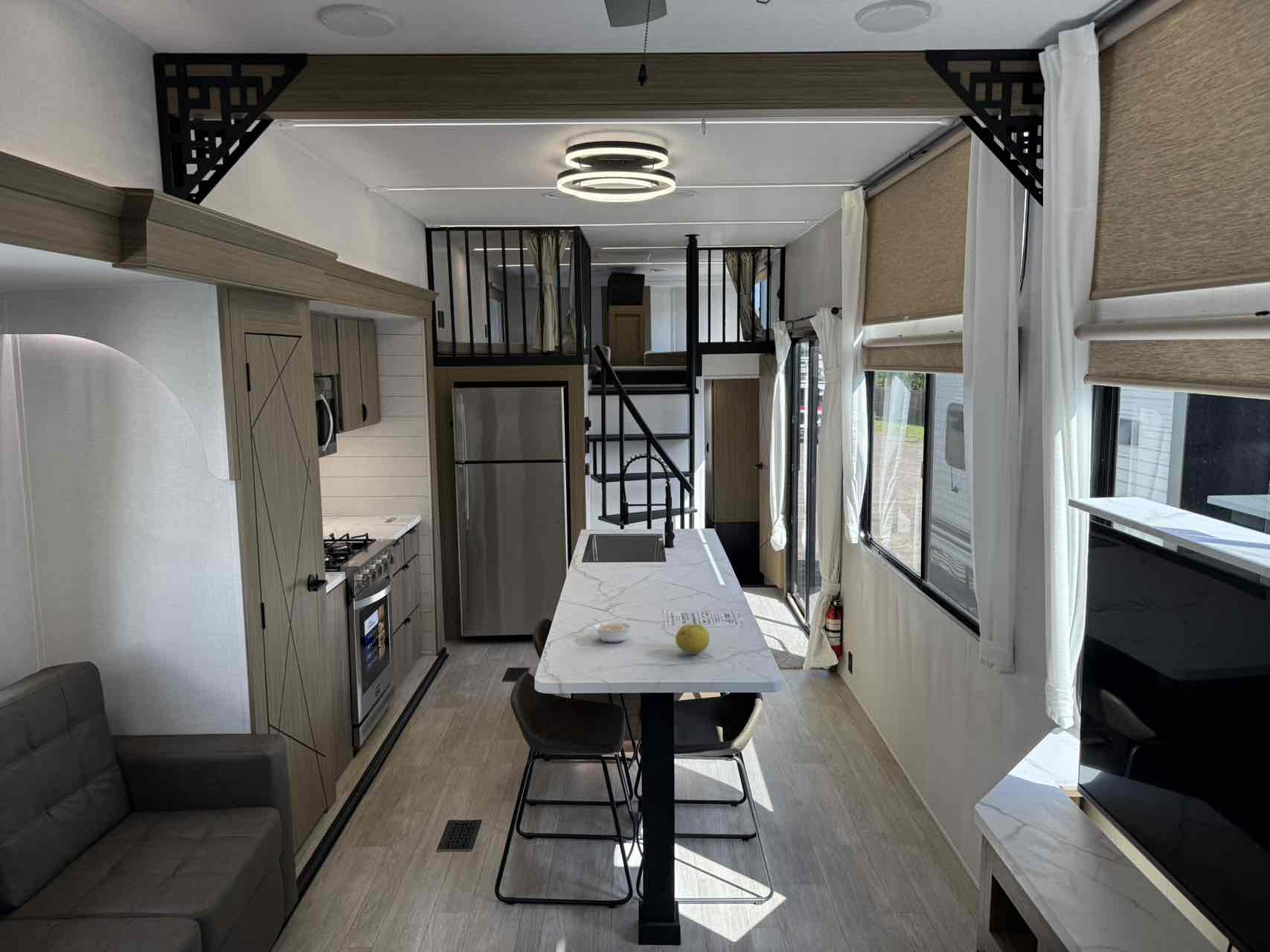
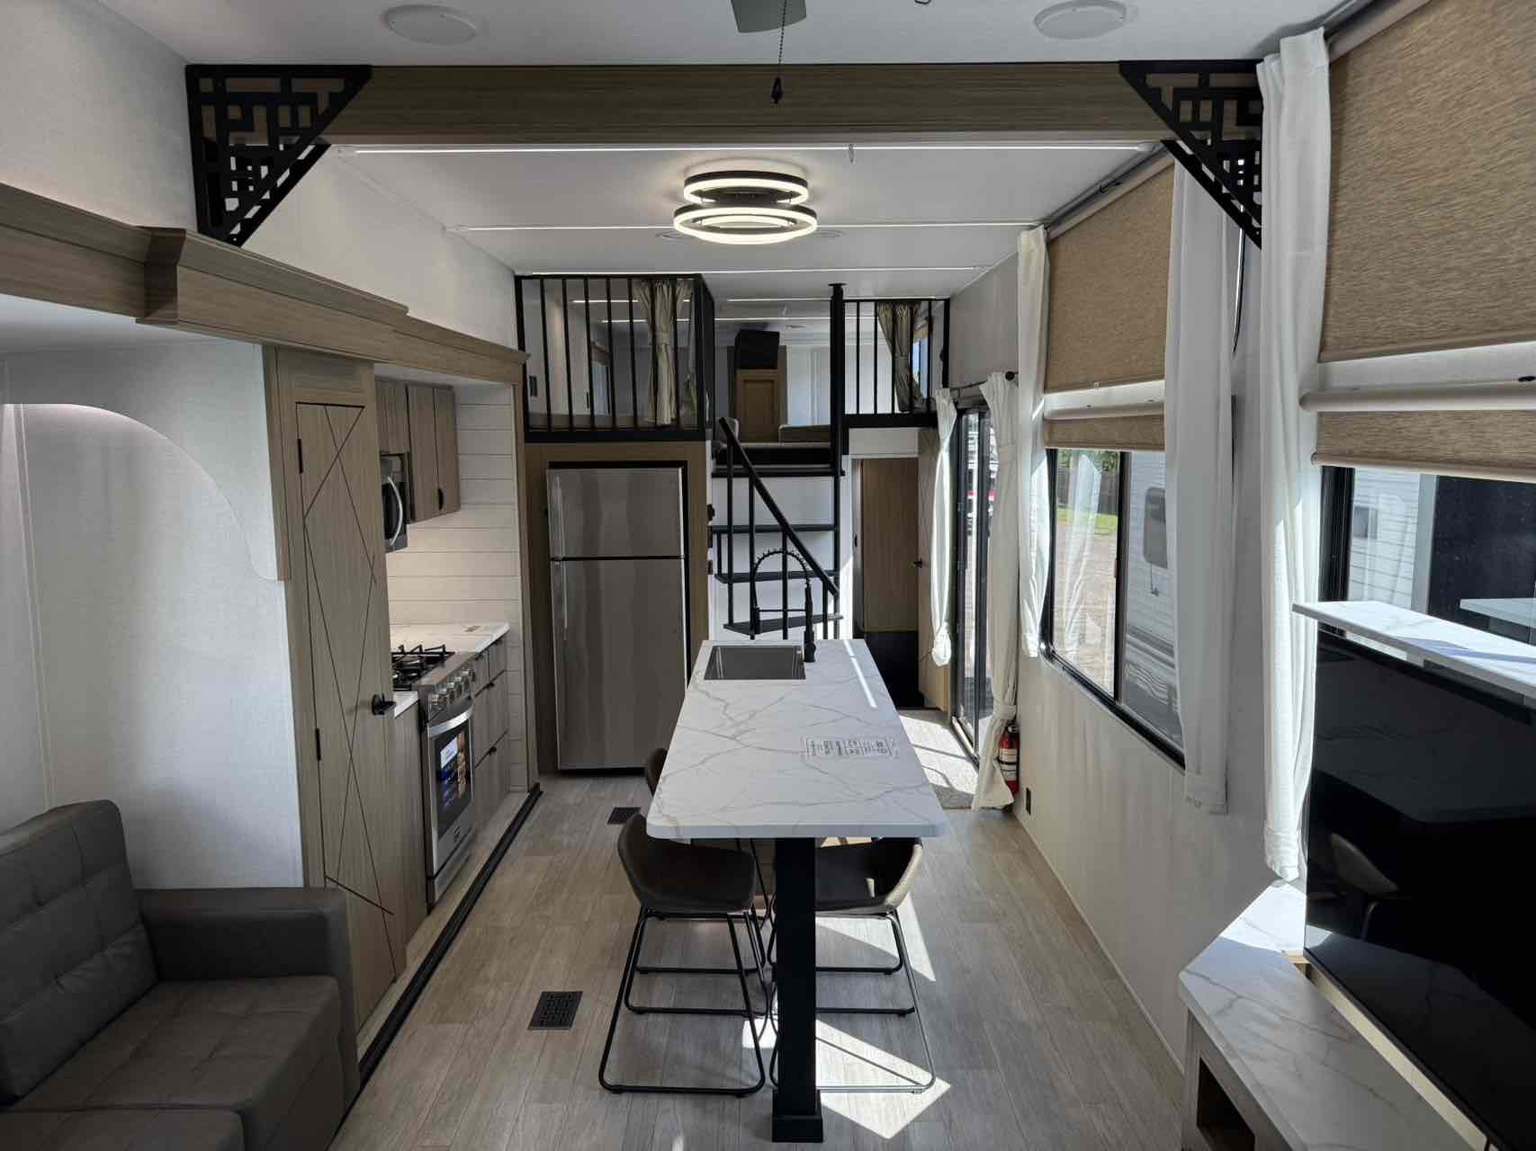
- legume (612, 631)
- fruit (693, 639)
